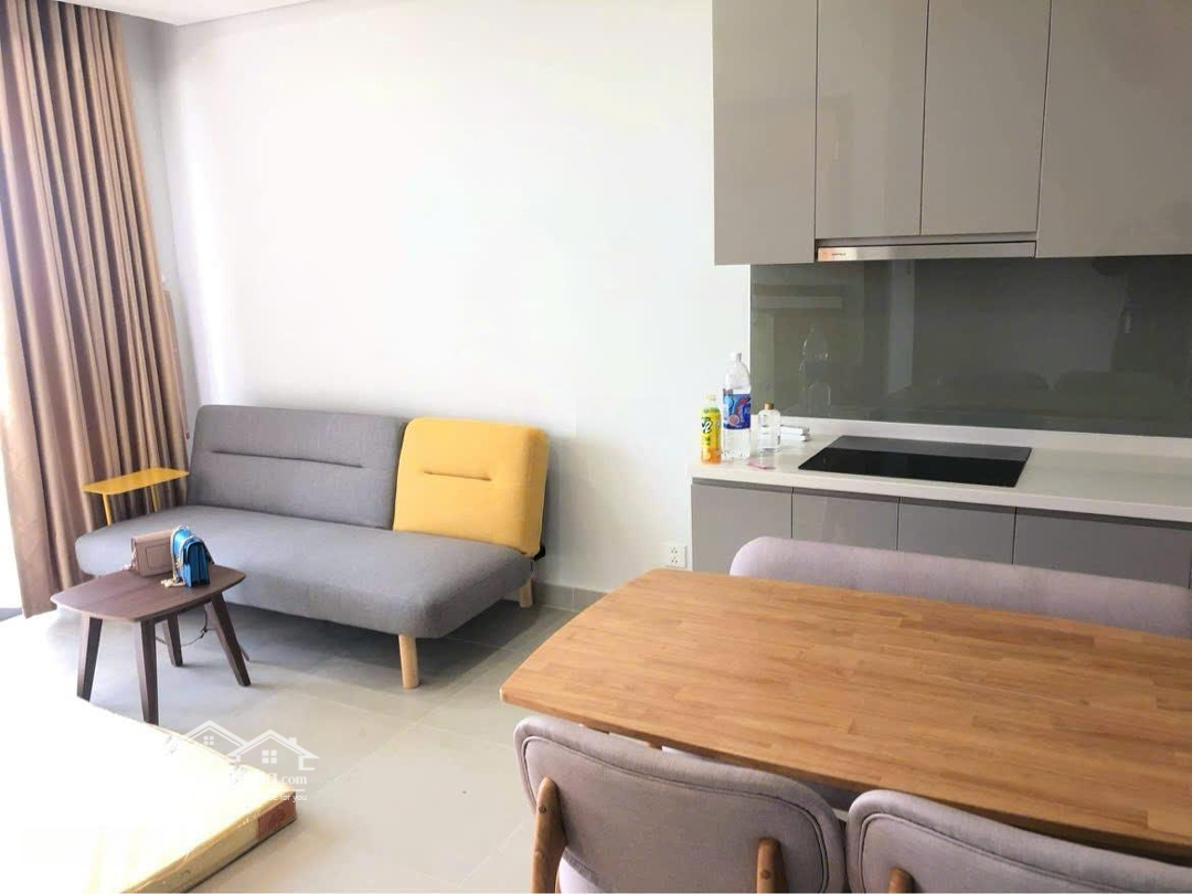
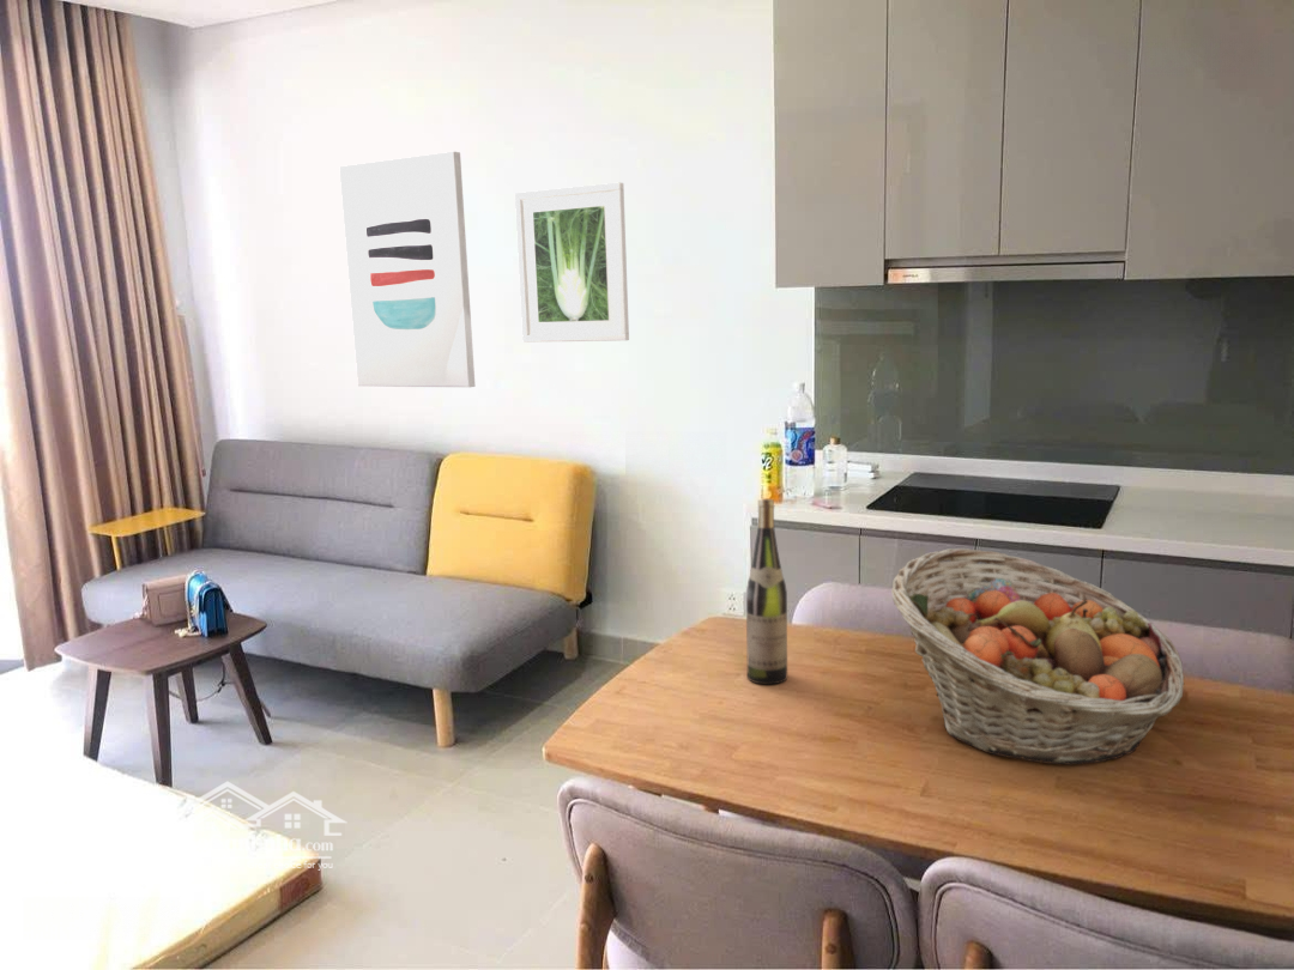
+ wine bottle (766, 589)
+ wall art (406, 275)
+ fruit basket (1033, 645)
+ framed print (570, 265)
